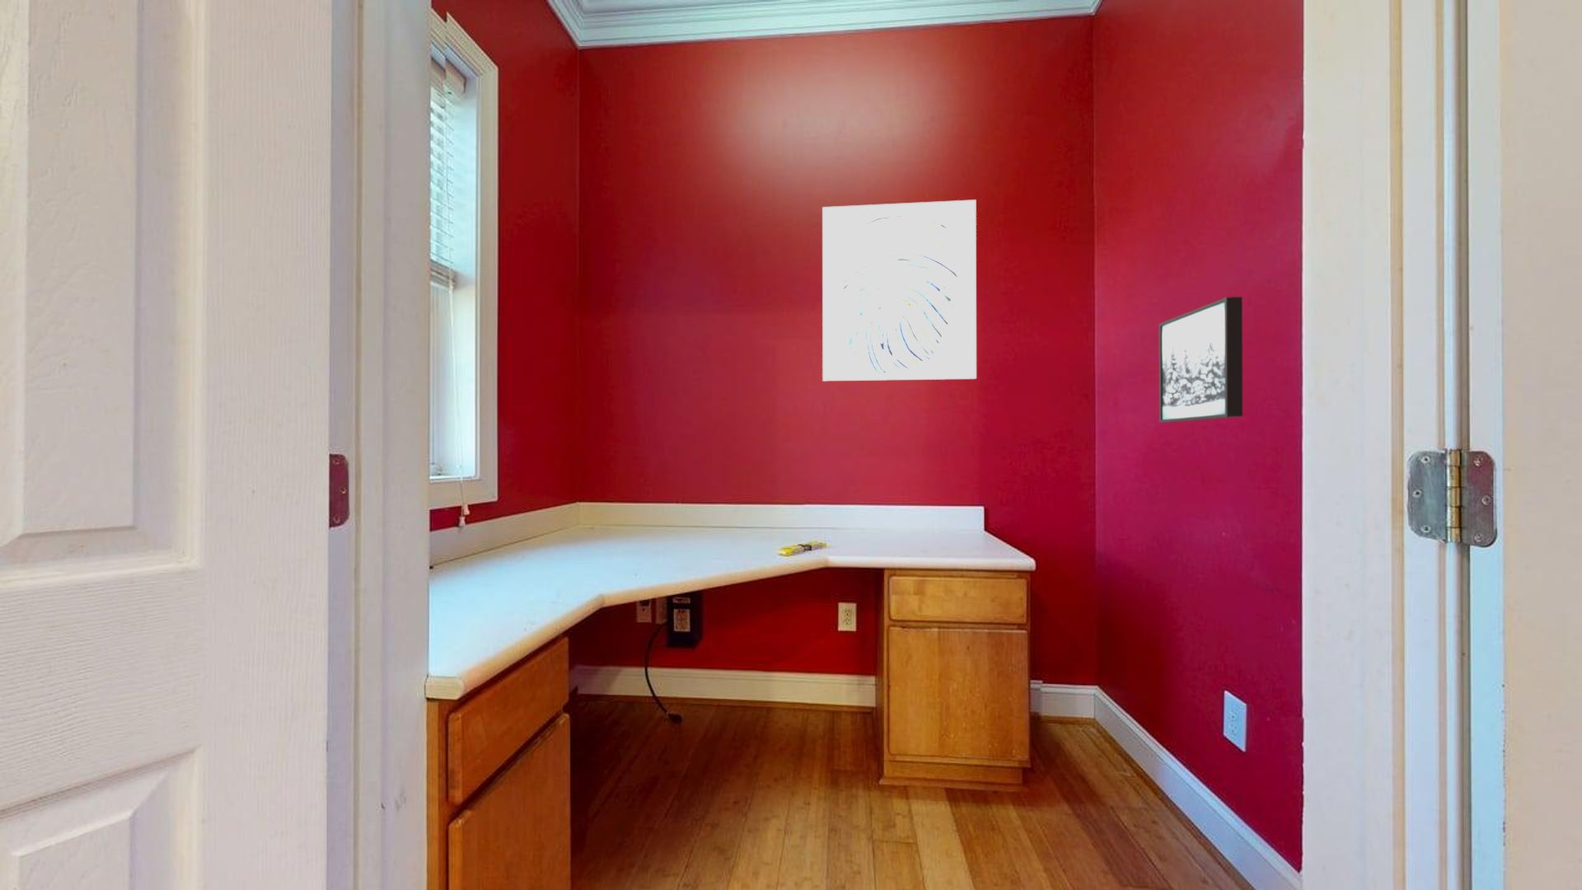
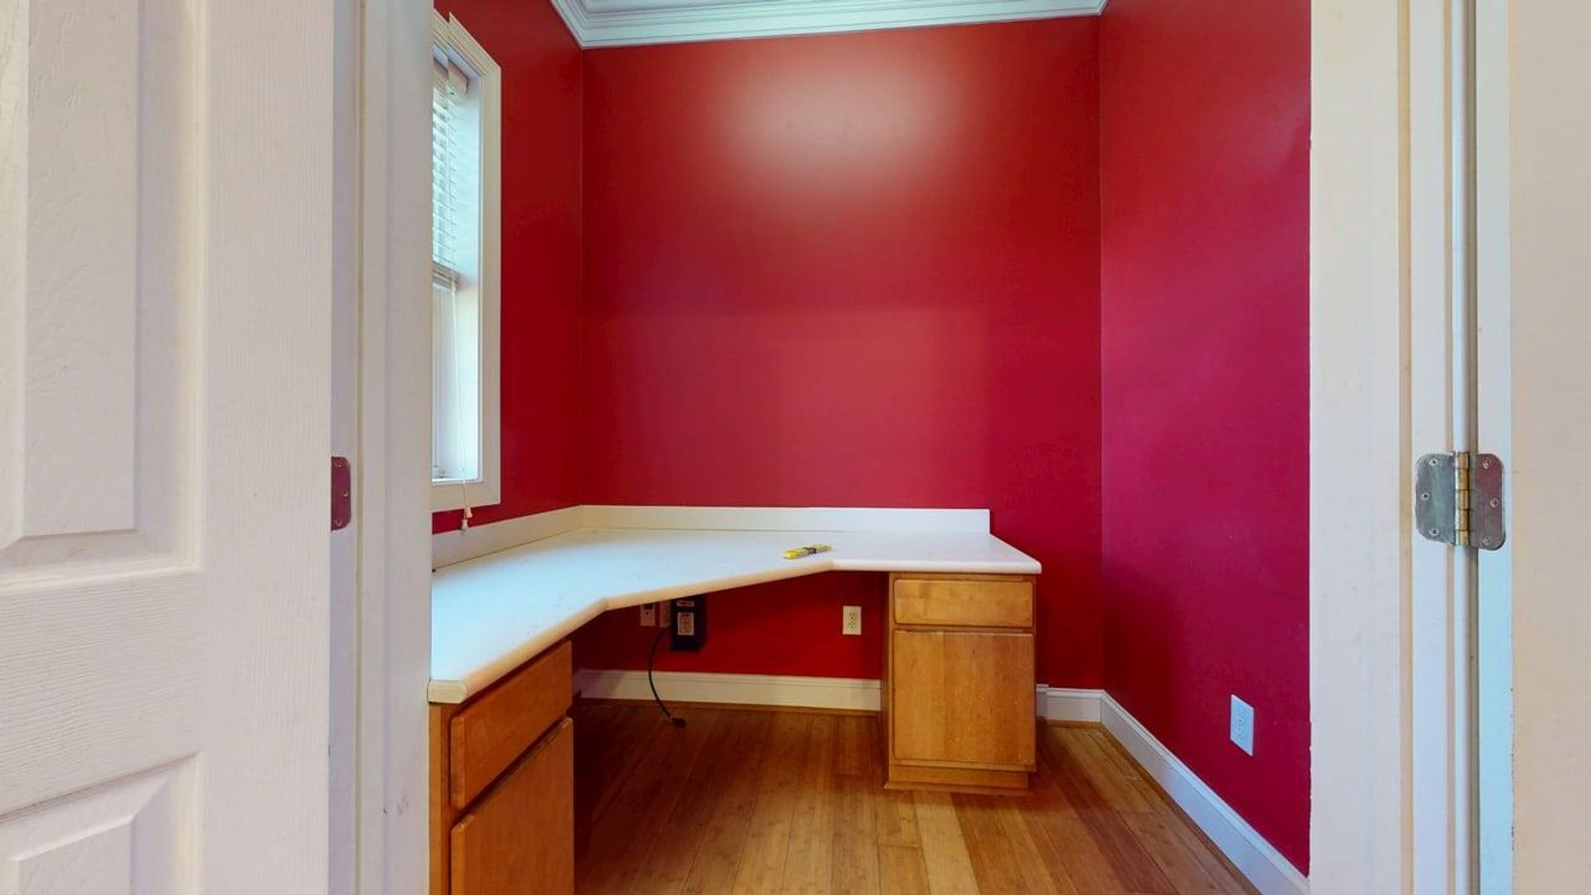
- wall art (1196, 365)
- wall art (897, 291)
